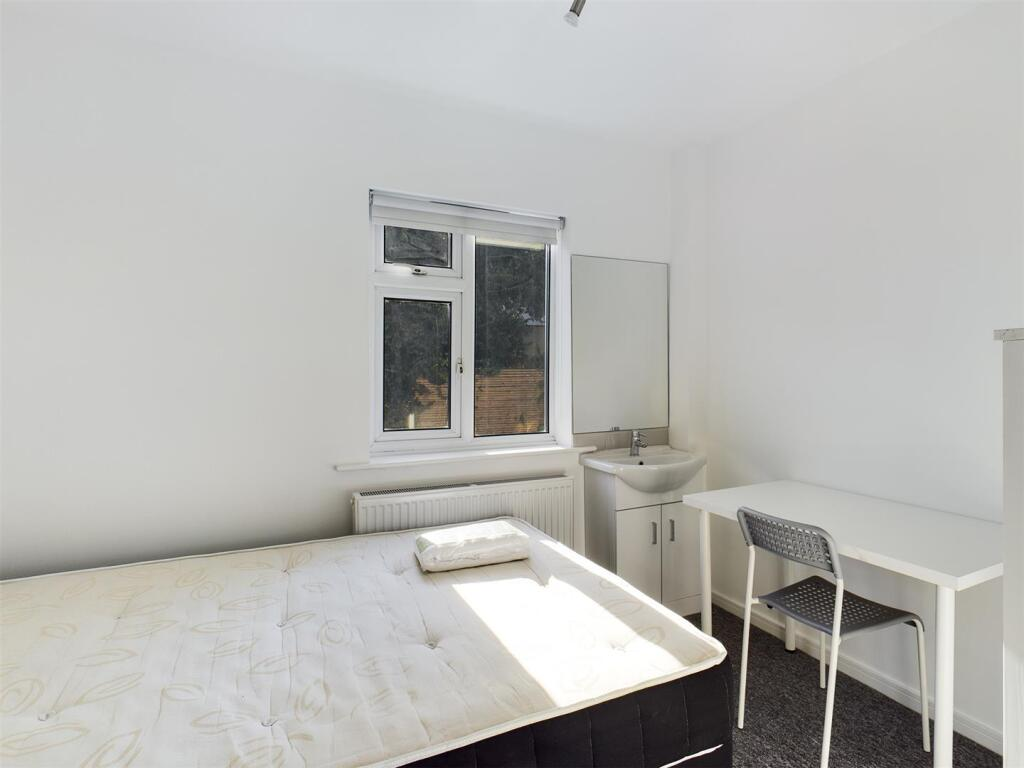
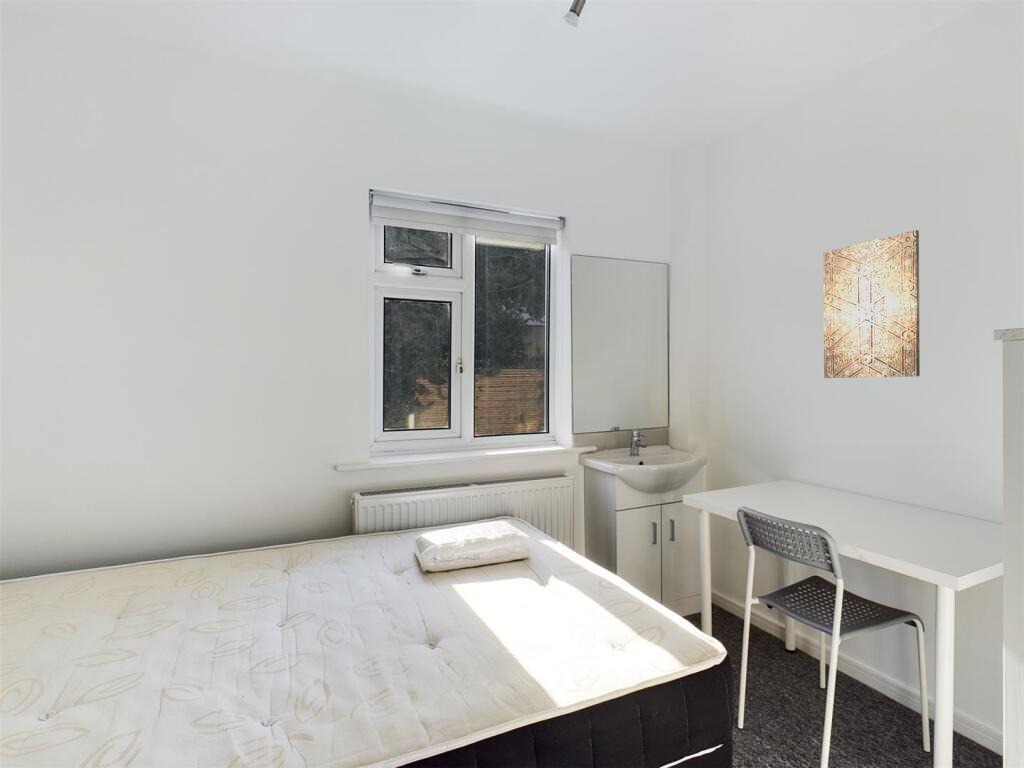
+ wall art (868, 309)
